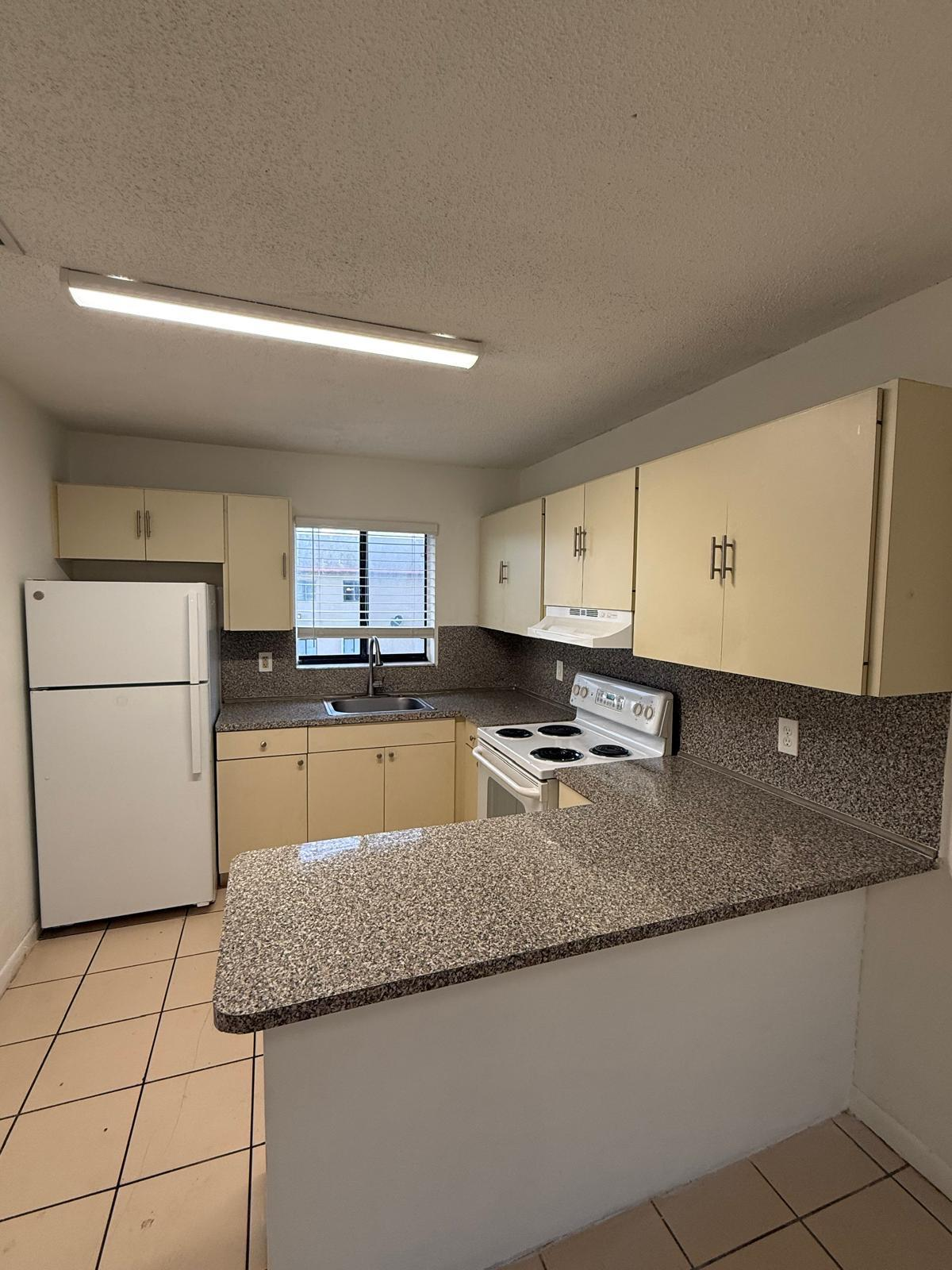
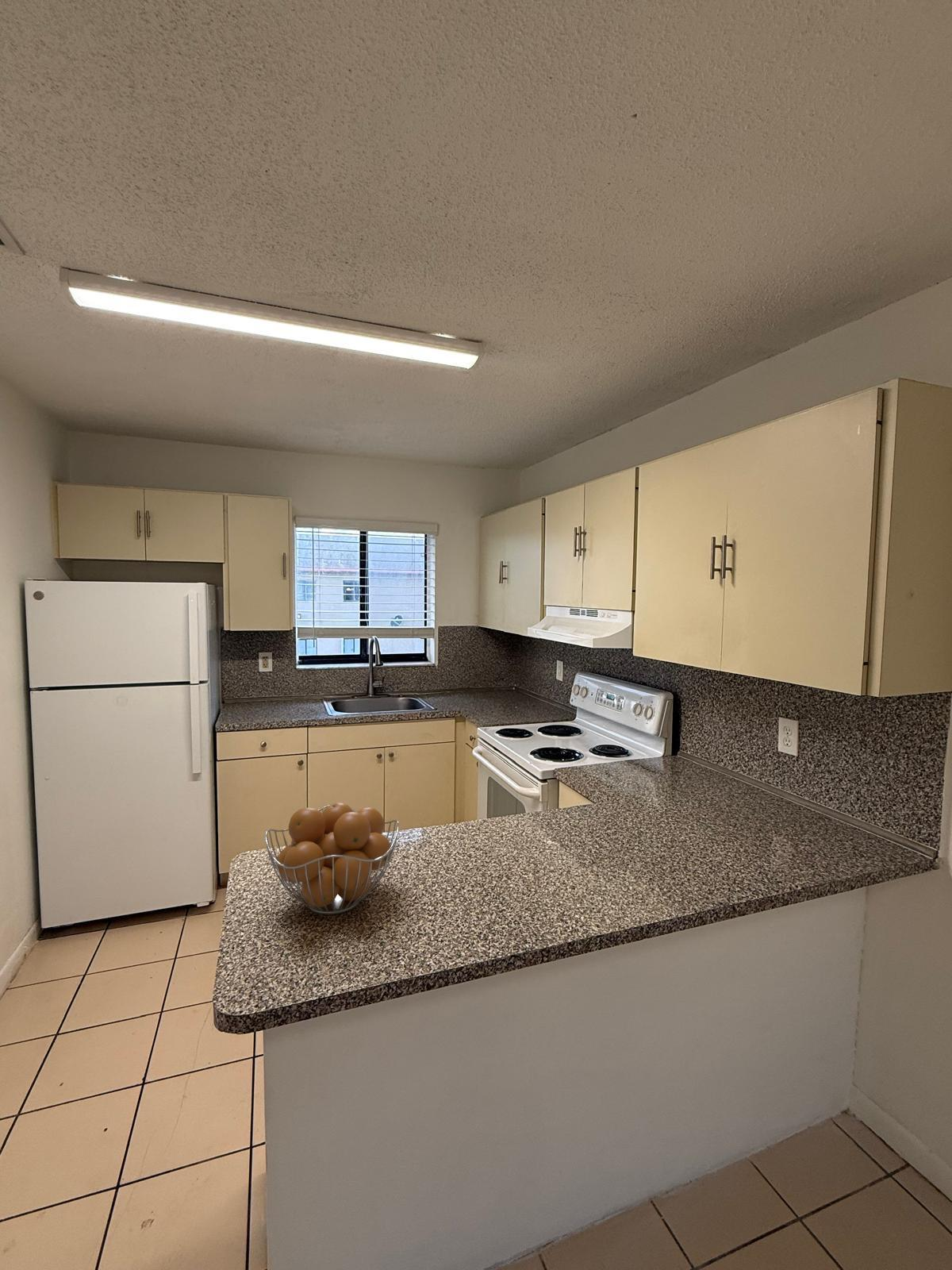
+ fruit basket (334, 855)
